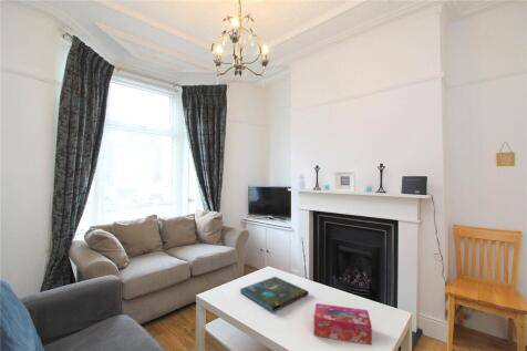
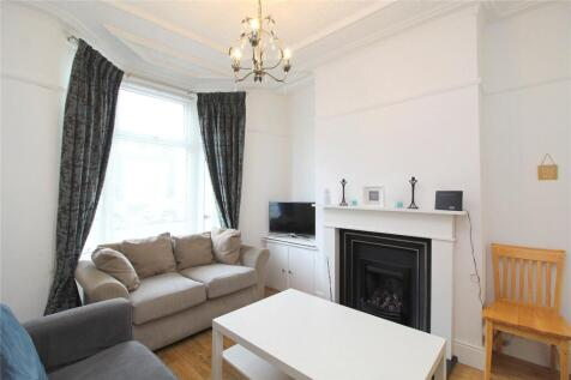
- tissue box (341, 322)
- board game (273, 290)
